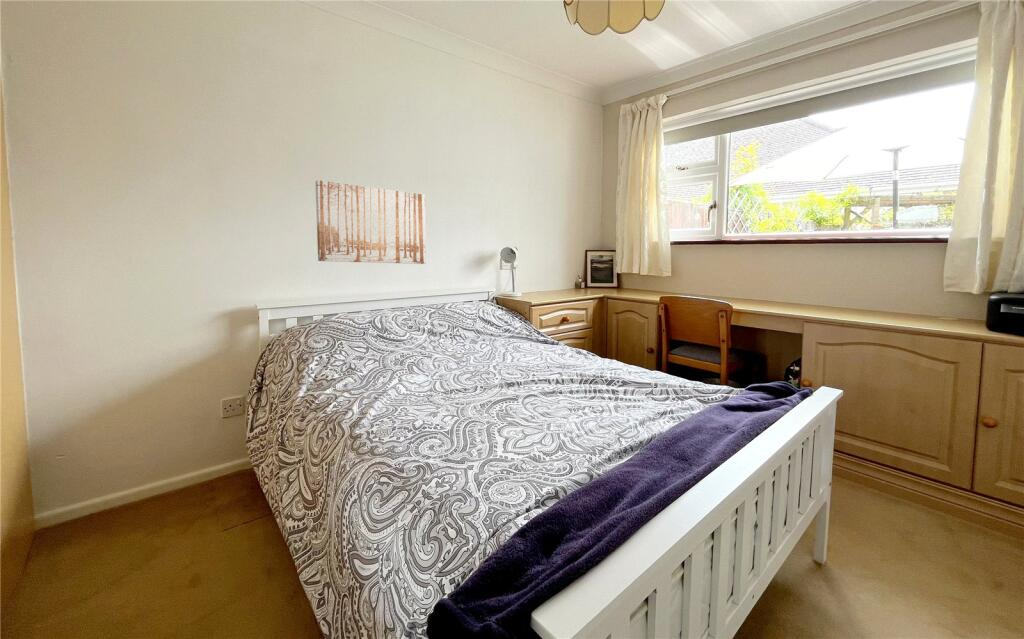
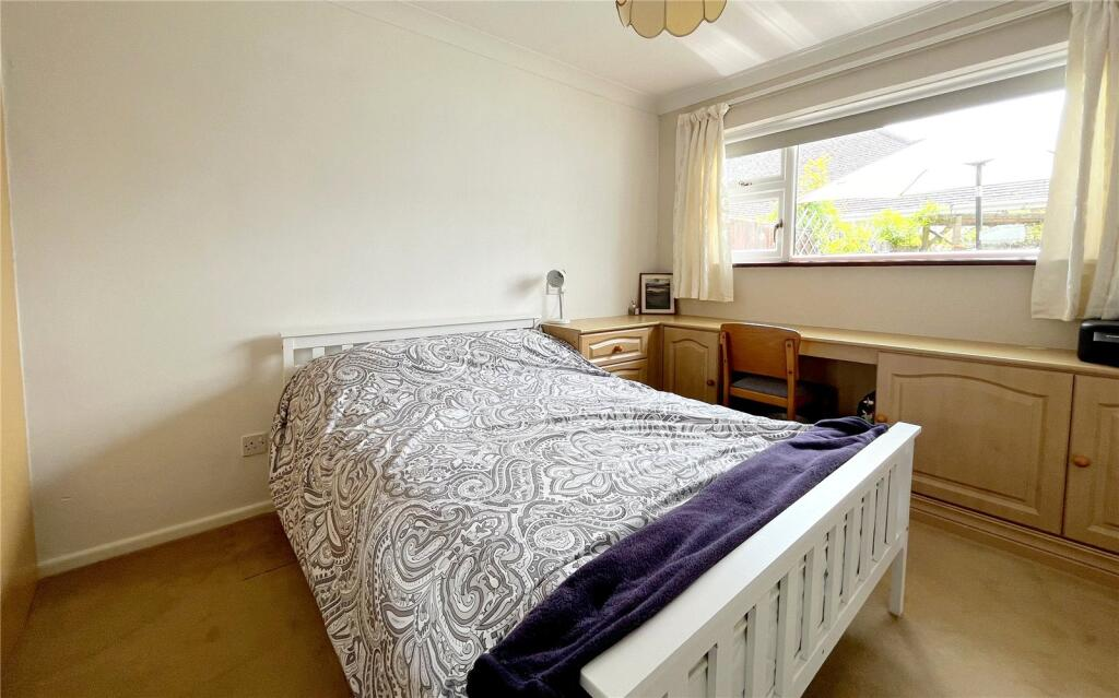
- wall art (374, 225)
